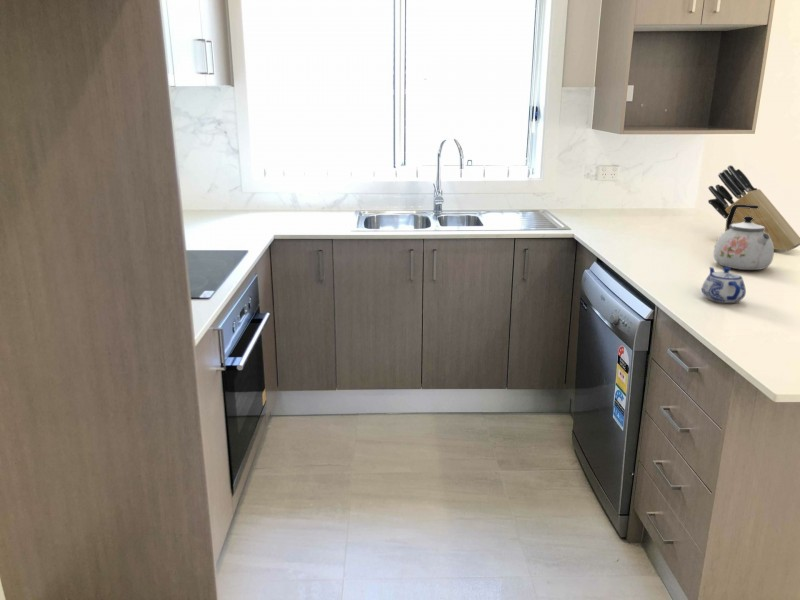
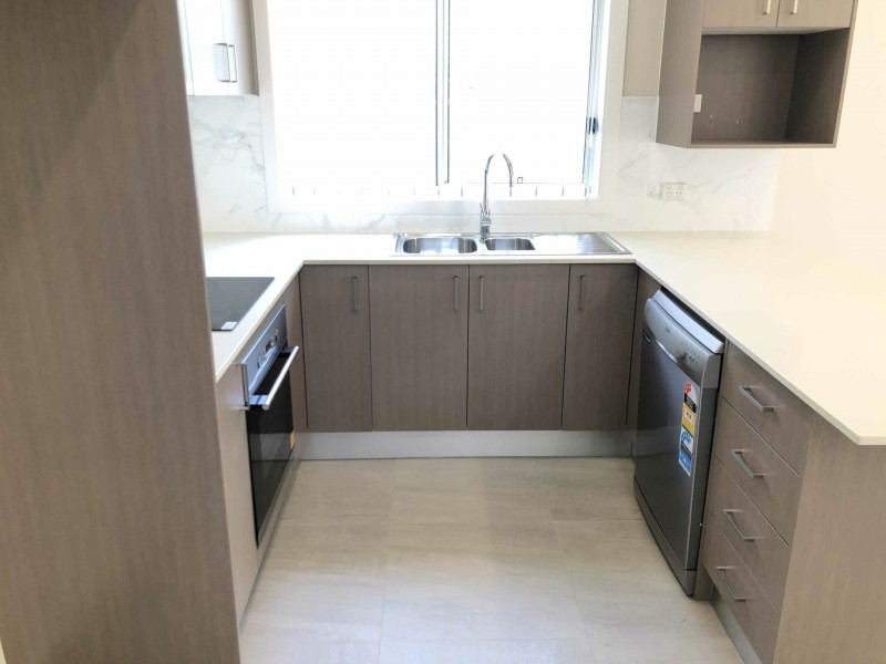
- kettle (746, 236)
- knife block (755, 204)
- teapot (722, 282)
